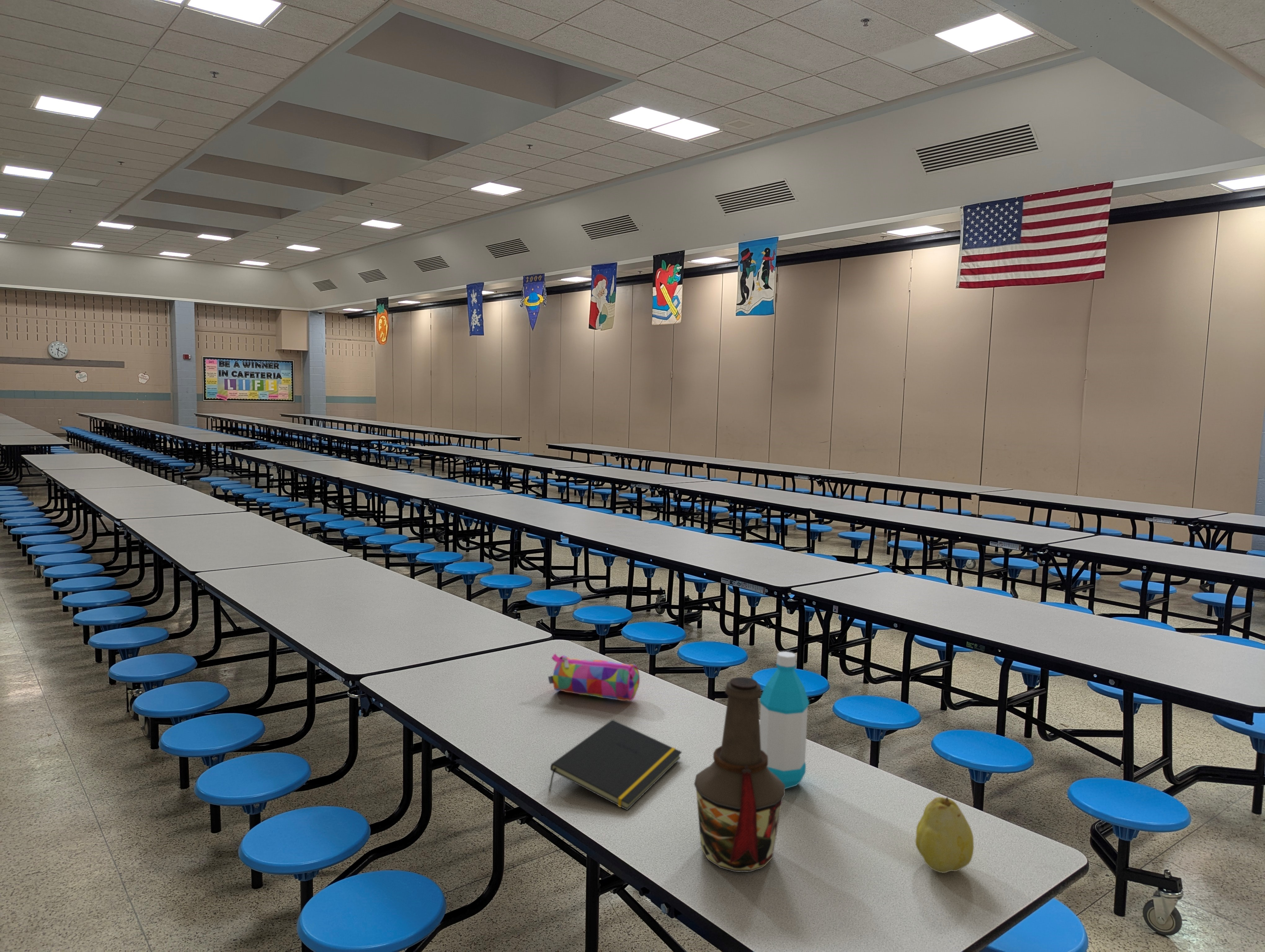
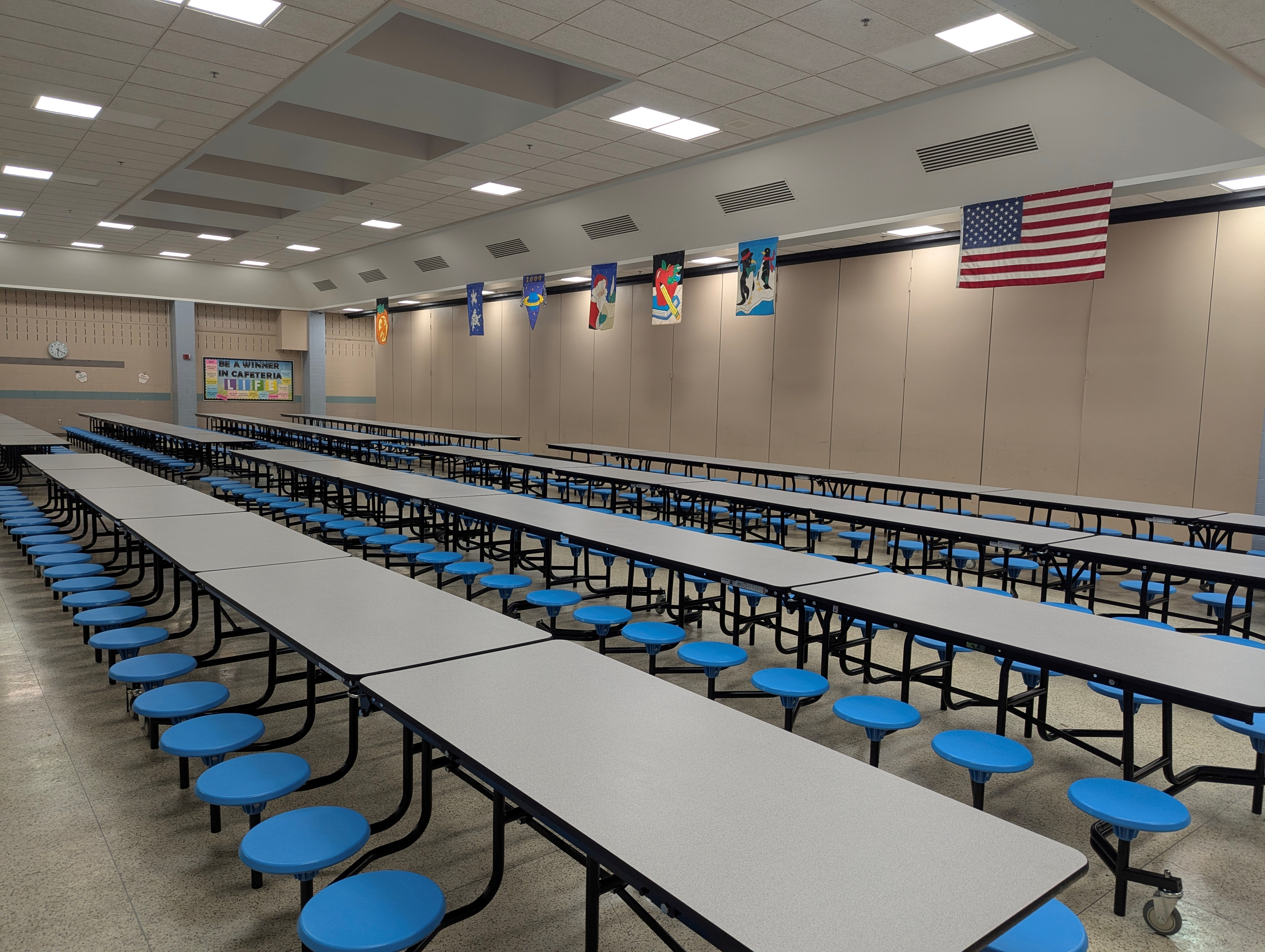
- water bottle (783, 718)
- fruit (943, 829)
- bottle (741, 770)
- notepad (619, 760)
- pencil case (594, 677)
